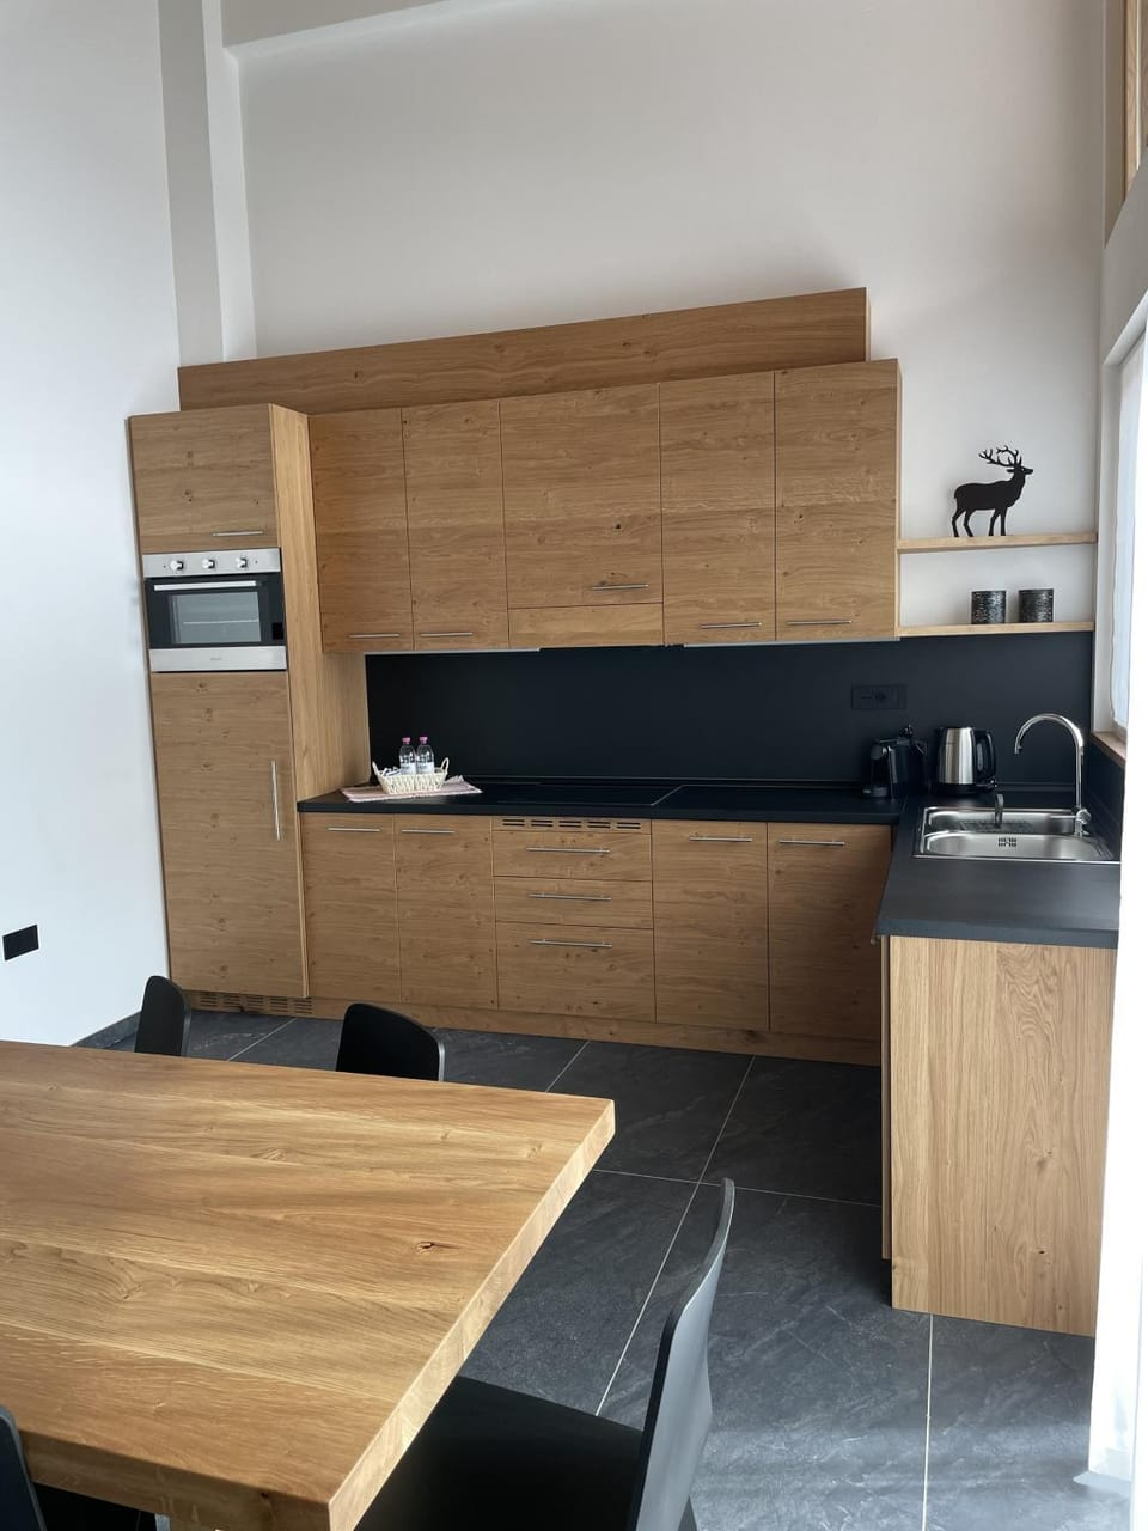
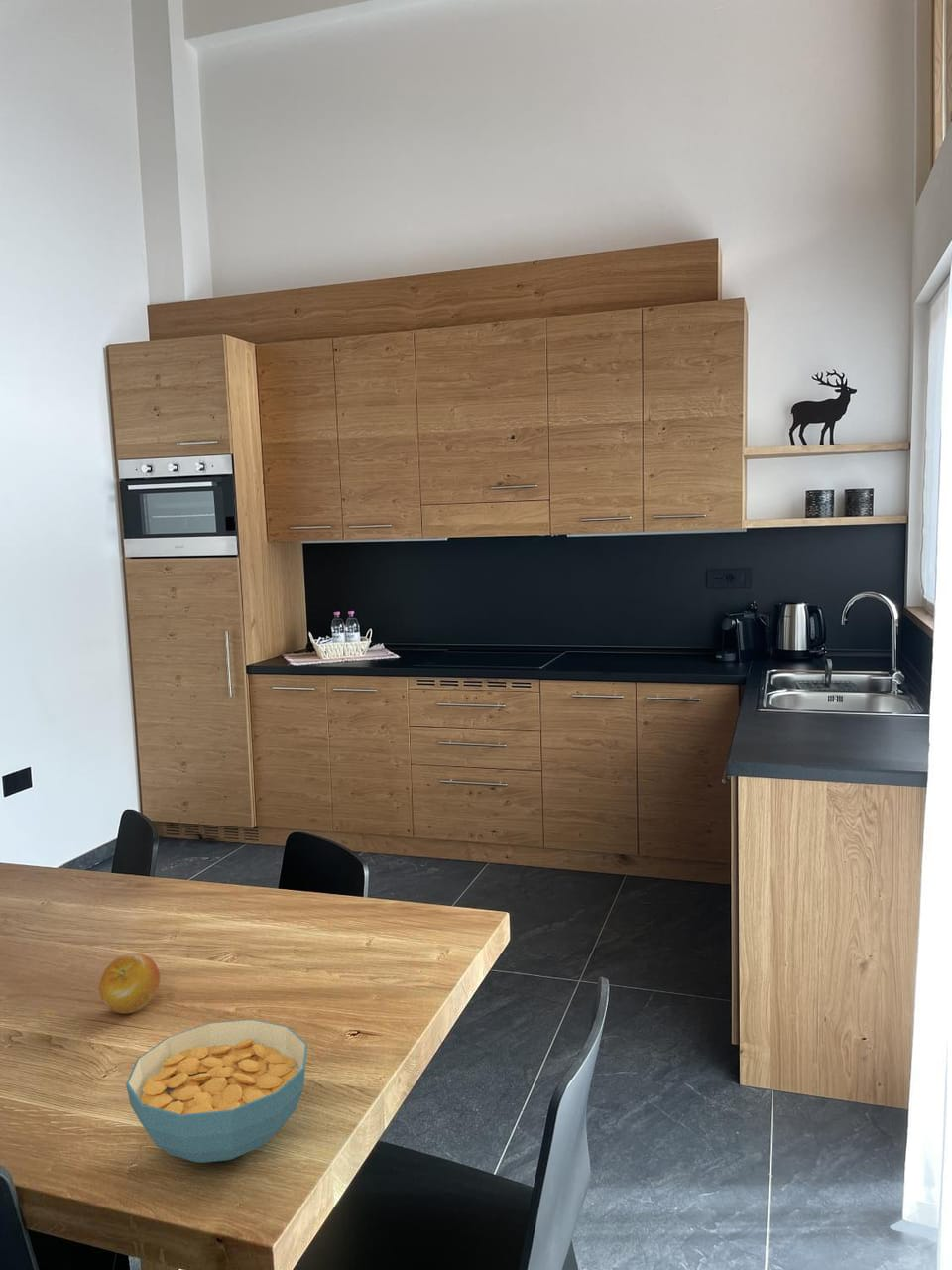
+ fruit (129, 982)
+ cereal bowl (222, 1103)
